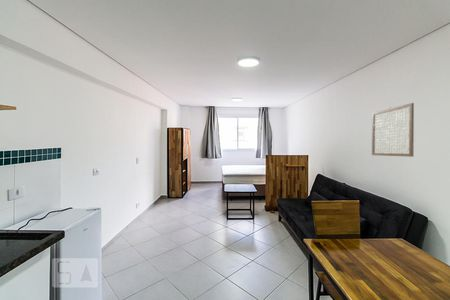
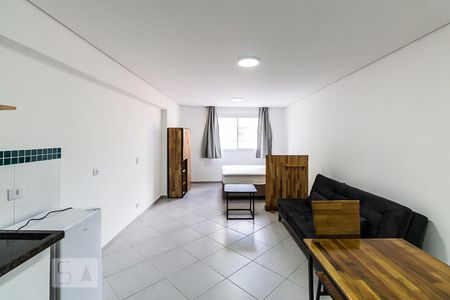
- wall art (390, 130)
